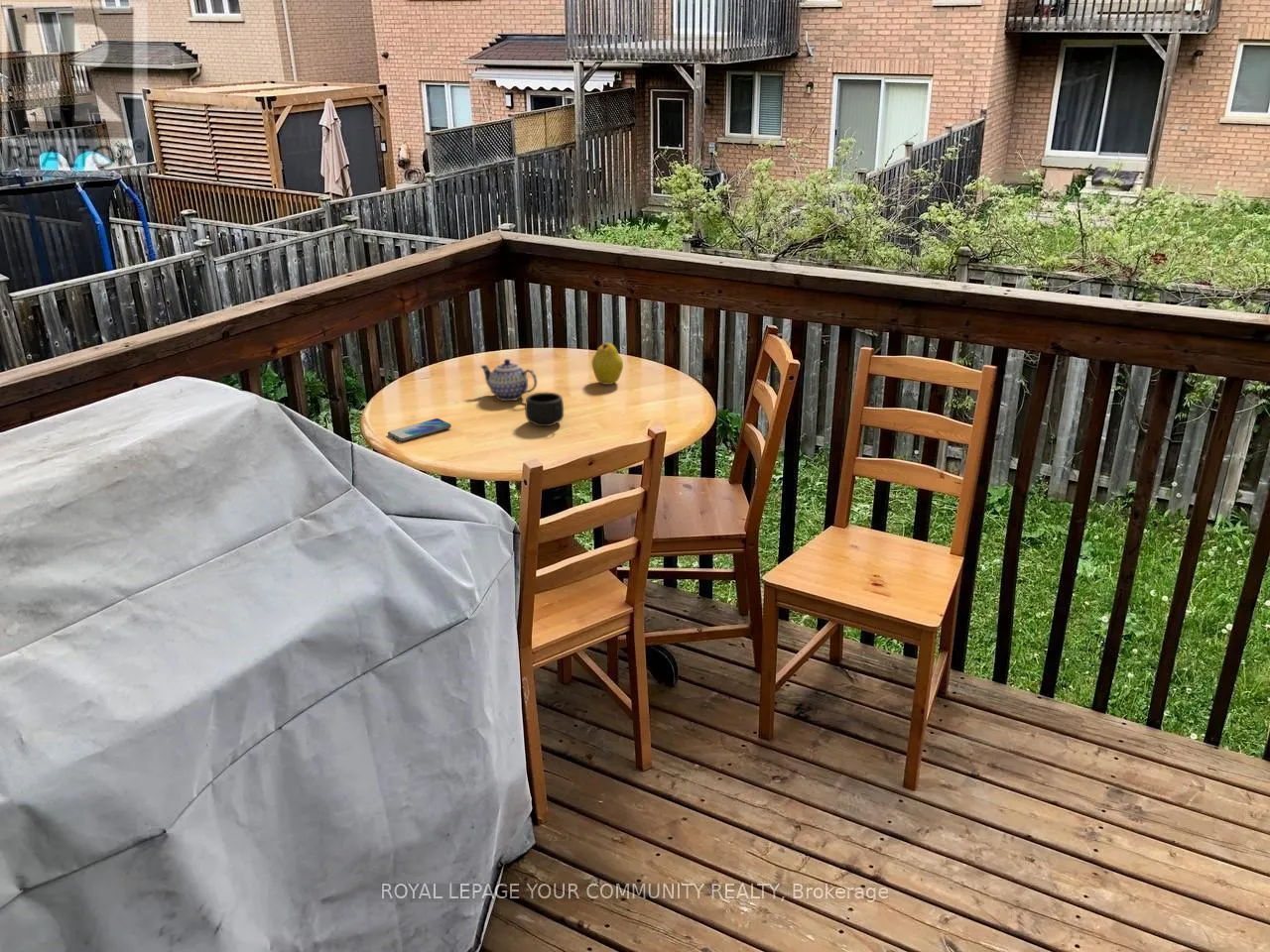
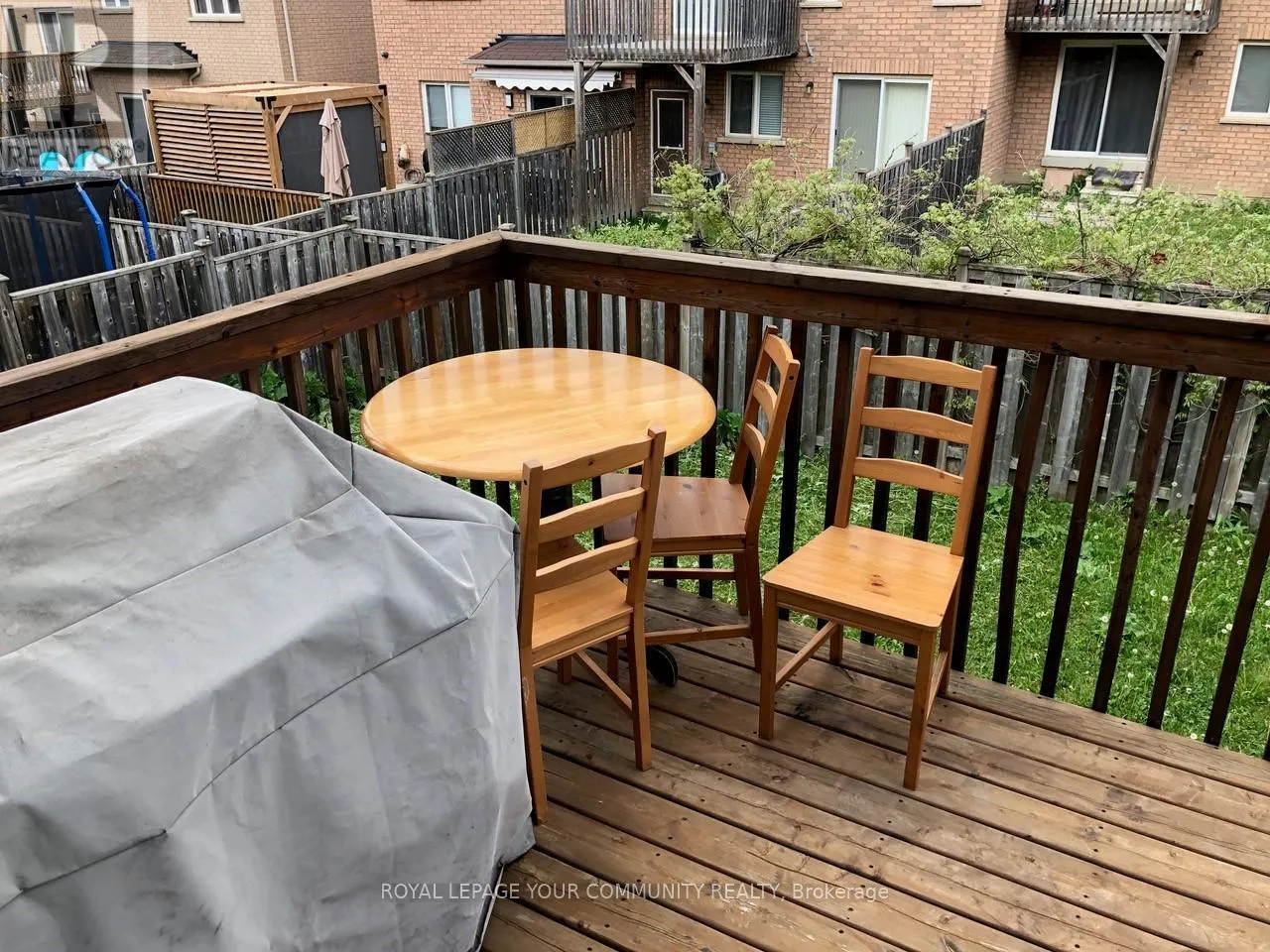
- fruit (607, 363)
- teapot (508, 378)
- mug (546, 411)
- smartphone (420, 429)
